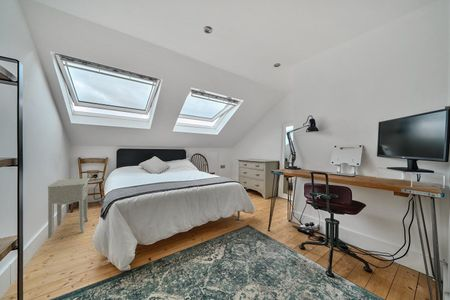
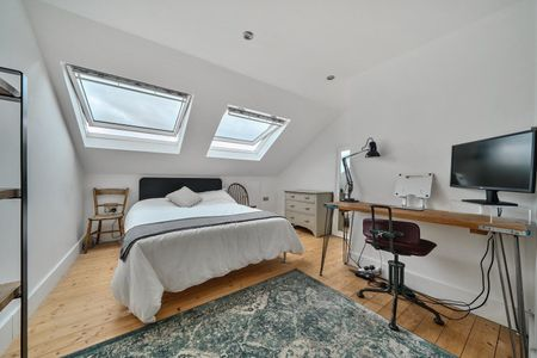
- nightstand (71, 202)
